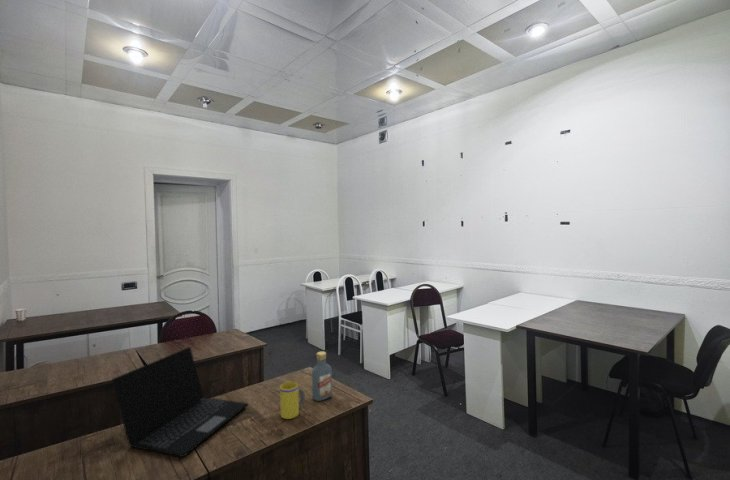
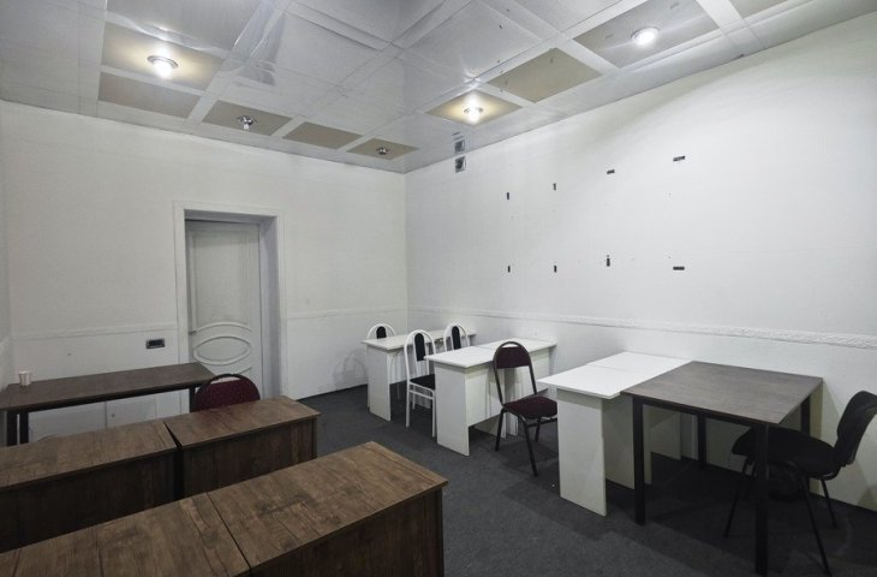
- vodka (321, 375)
- mug (293, 399)
- laptop (186, 393)
